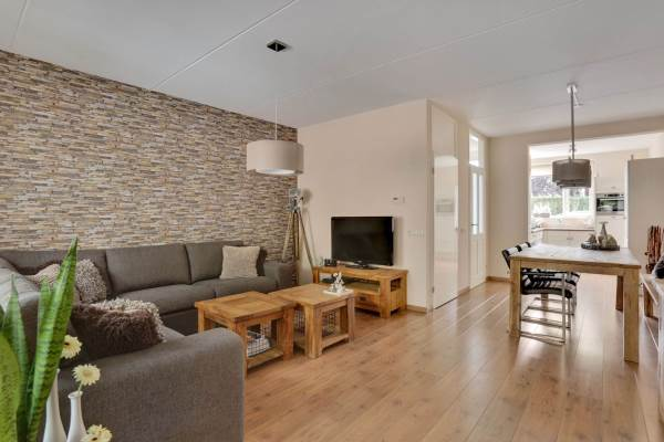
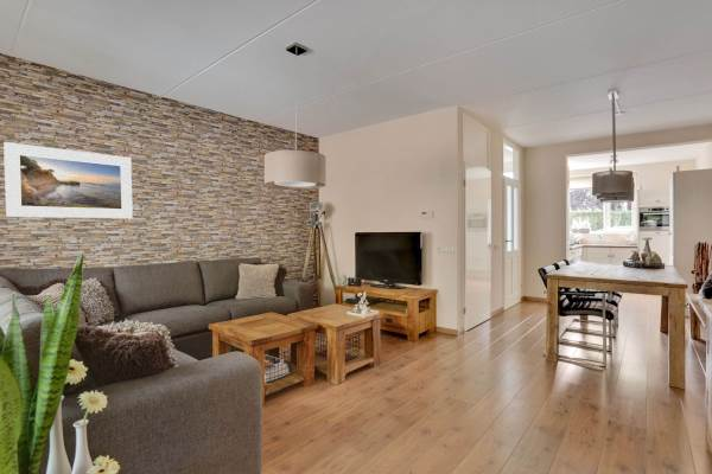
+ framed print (75, 184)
